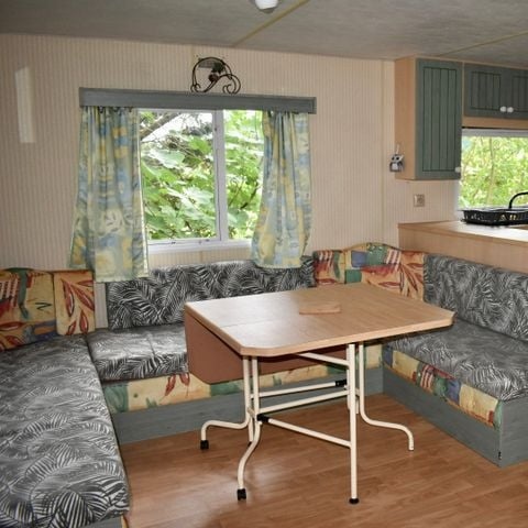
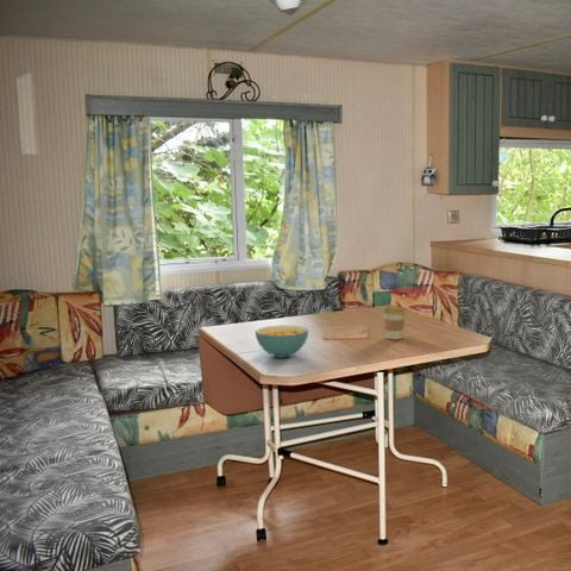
+ coffee cup (394, 321)
+ cereal bowl (282, 343)
